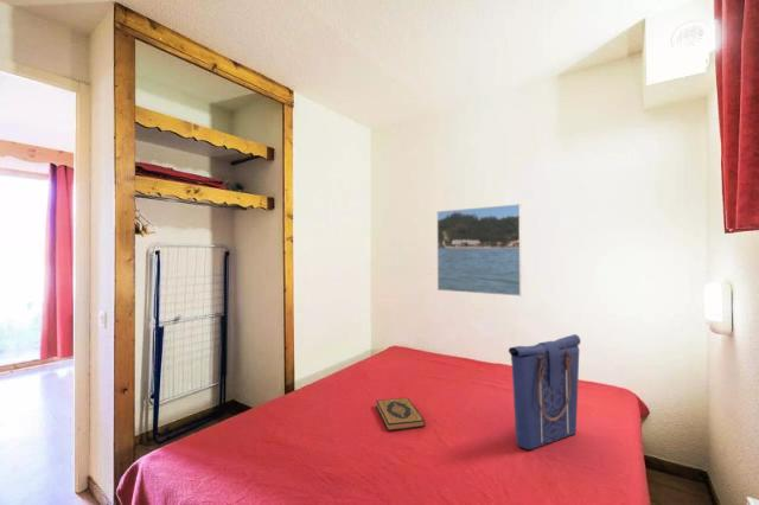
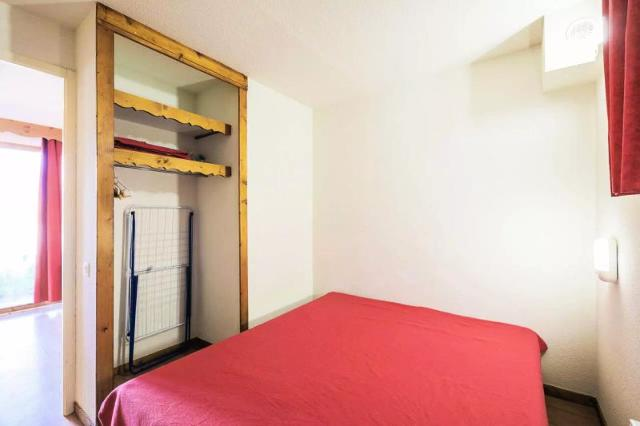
- hardback book (398, 413)
- tote bag (547, 389)
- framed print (476, 250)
